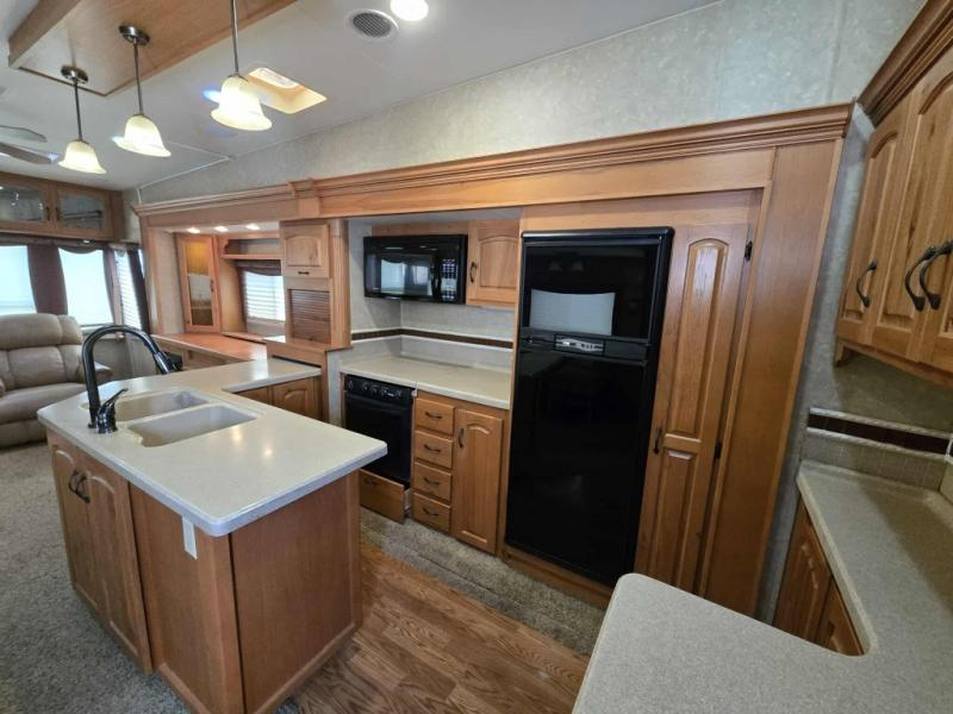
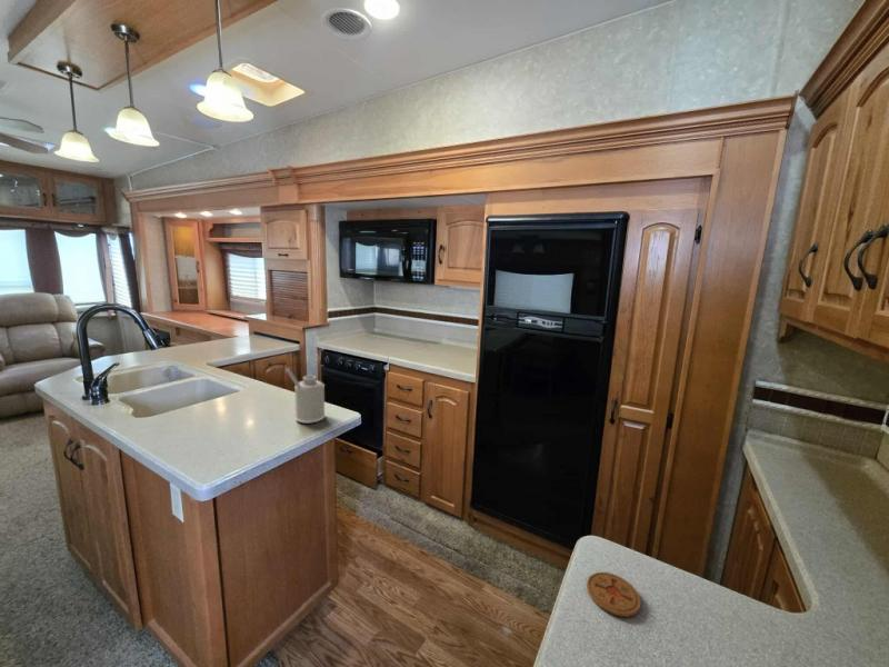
+ coaster (612, 593)
+ soap dispenser (304, 392)
